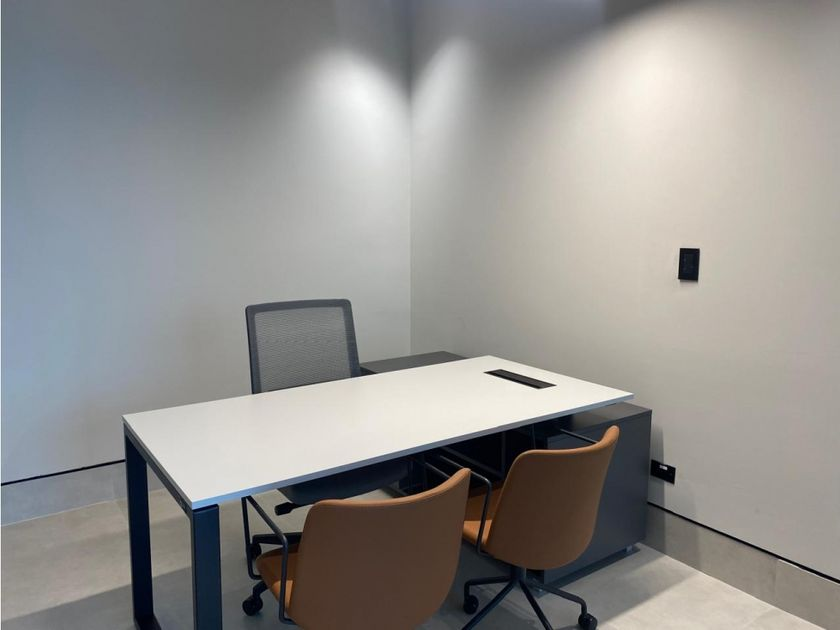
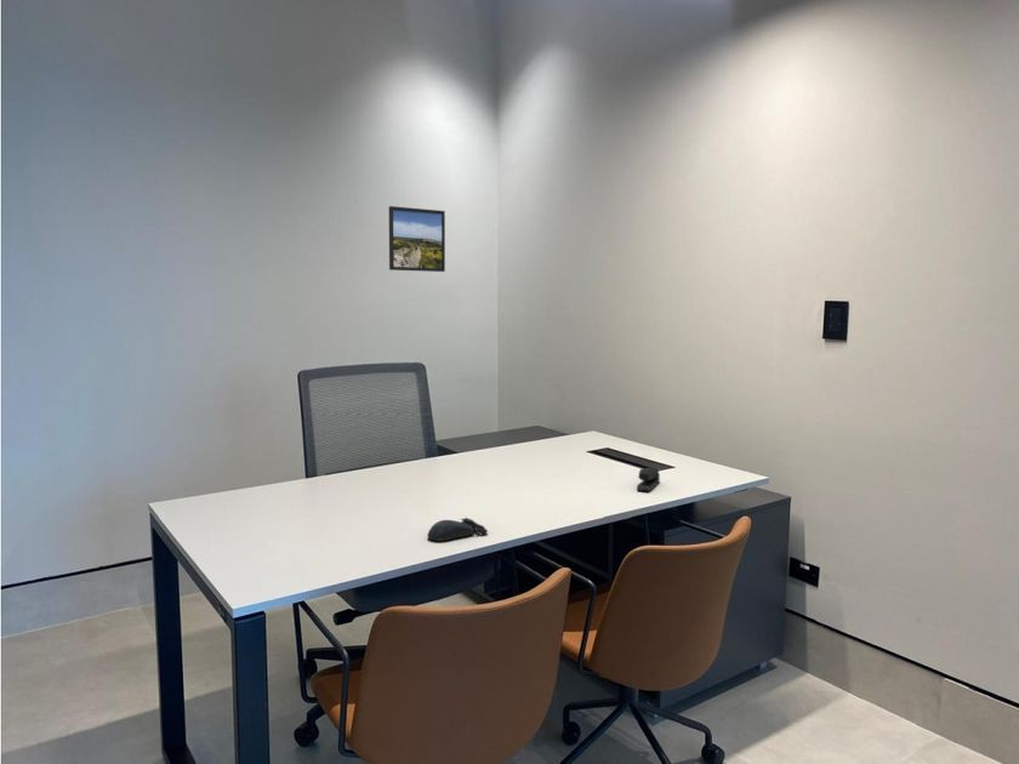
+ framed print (417, 239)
+ stapler (648, 477)
+ computer mouse (454, 526)
